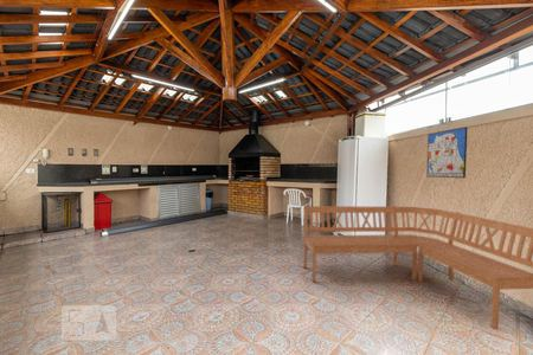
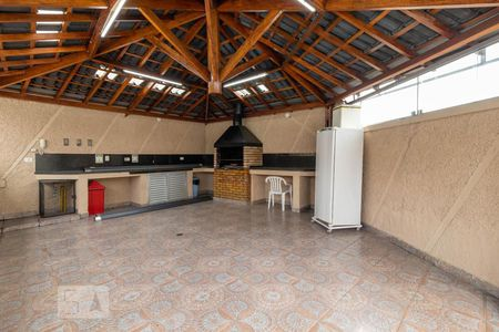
- bench (397, 251)
- wall art (444, 154)
